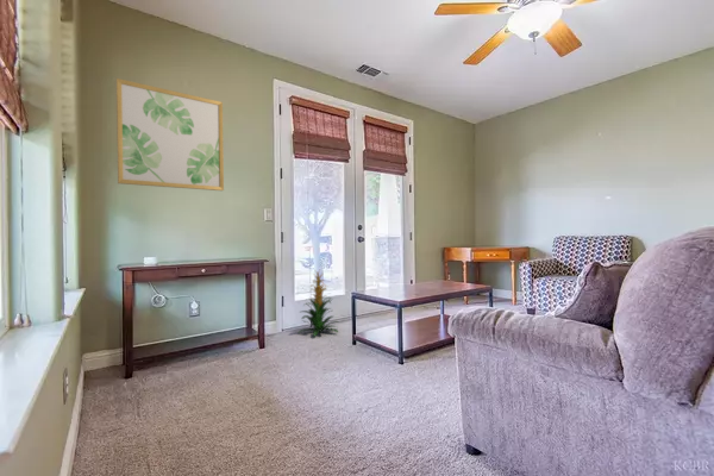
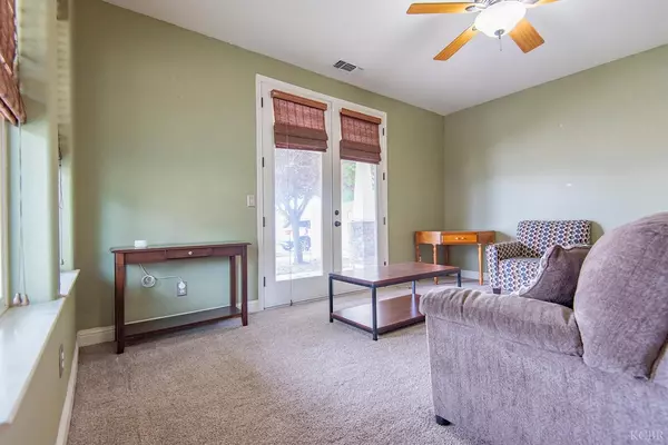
- indoor plant (318, 300)
- wall art (174, 139)
